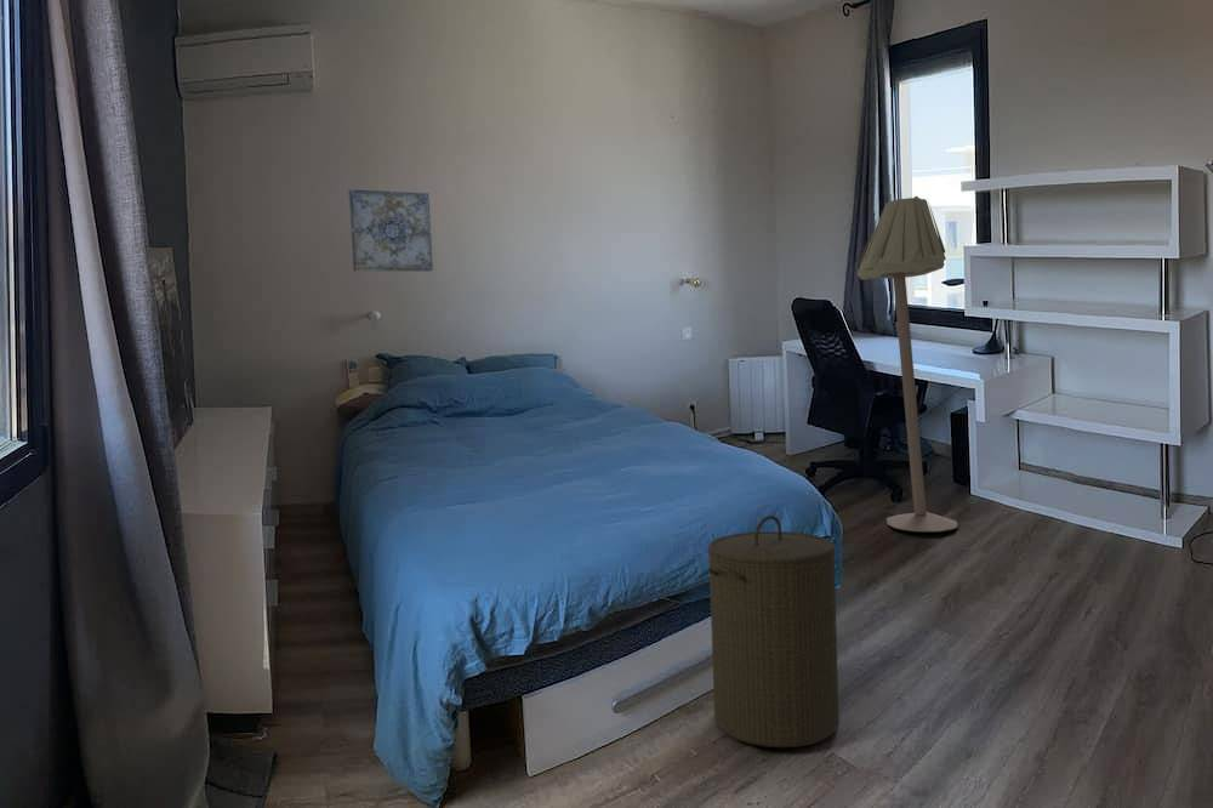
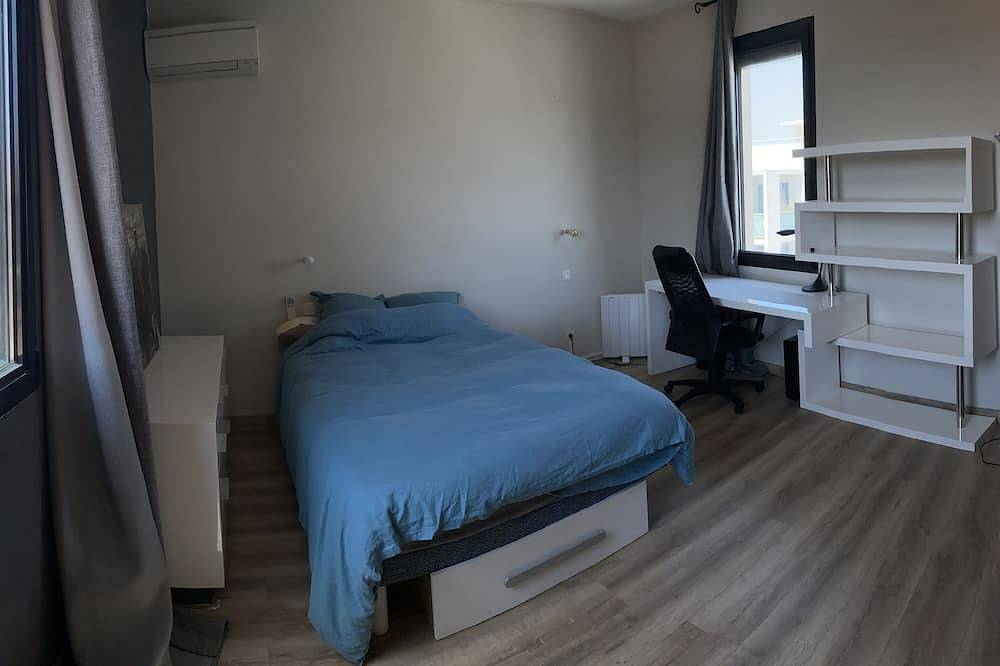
- wall art (391, 231)
- laundry hamper (773, 619)
- floor lamp (906, 364)
